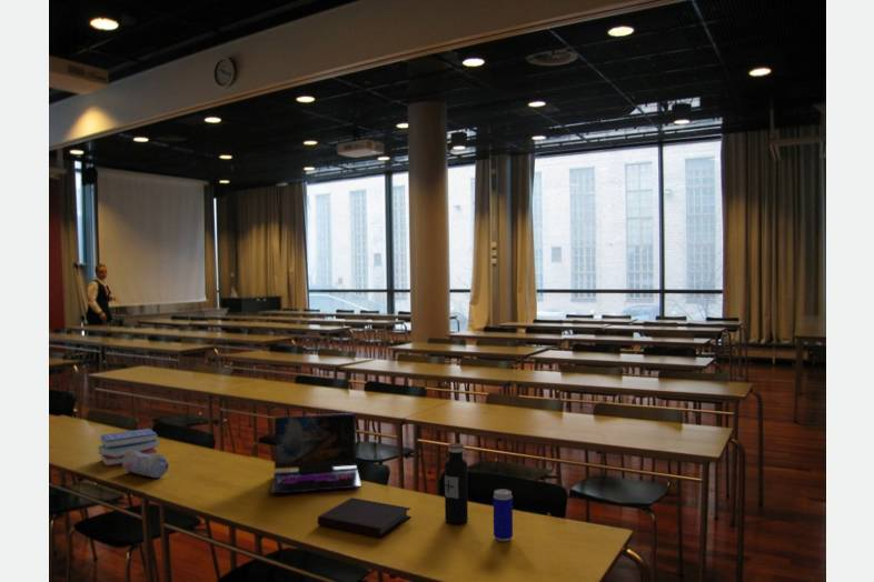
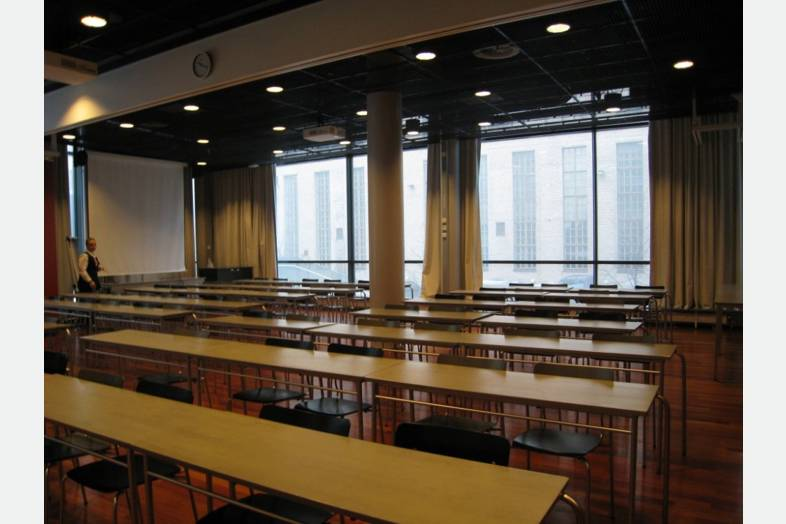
- notebook (365, 516)
- book (129, 446)
- water bottle (456, 482)
- beverage can (503, 514)
- pencil case (145, 463)
- laptop (316, 451)
